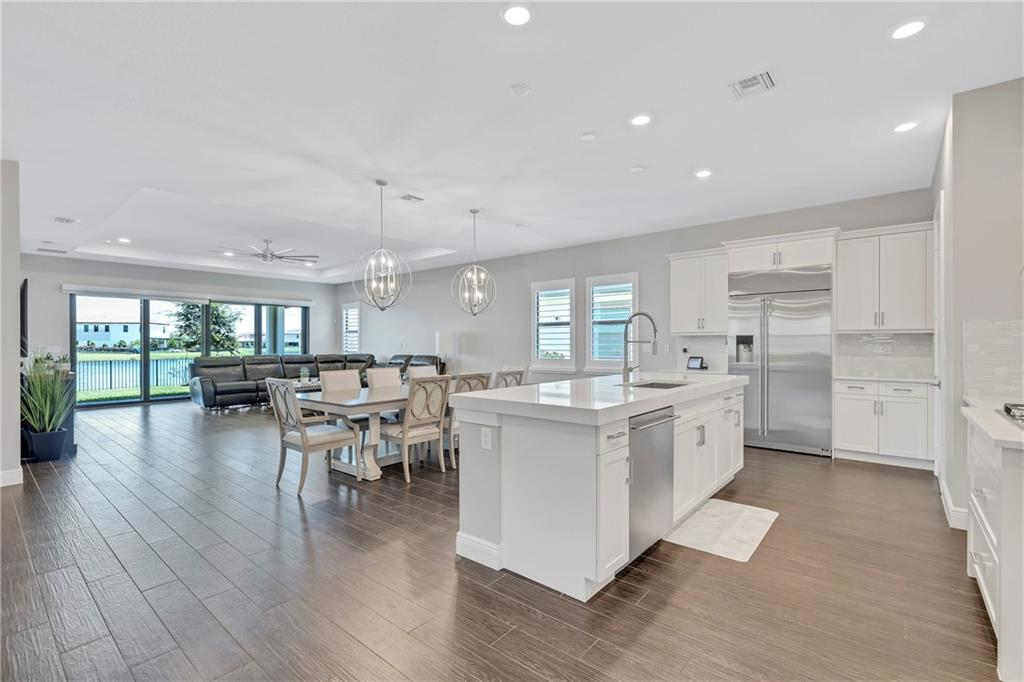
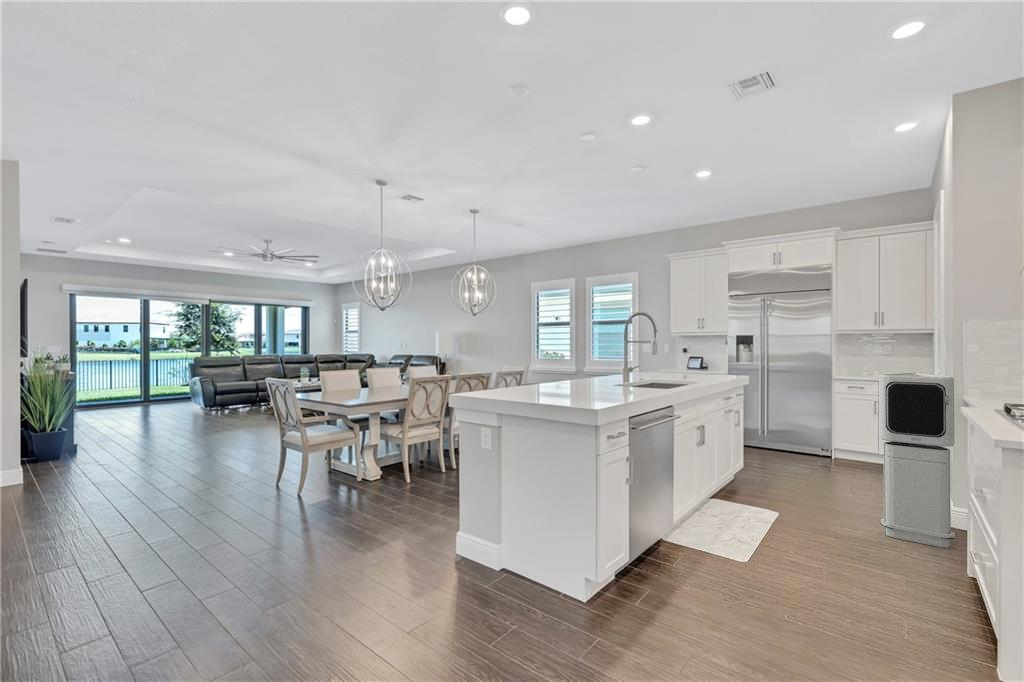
+ air purifier (915, 454)
